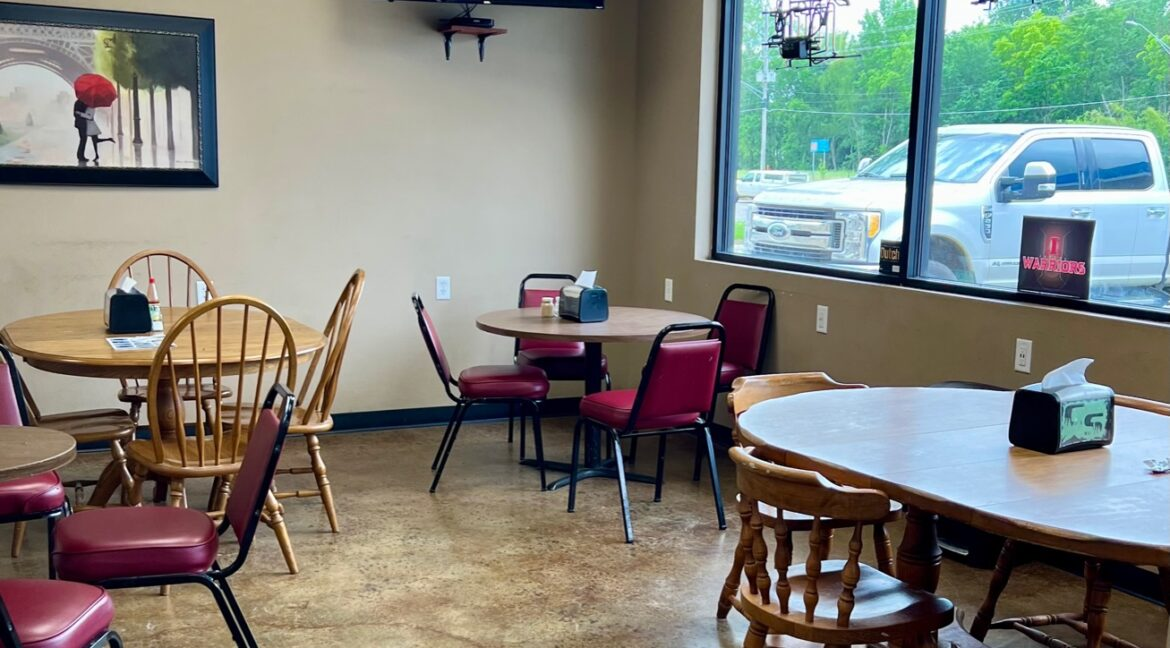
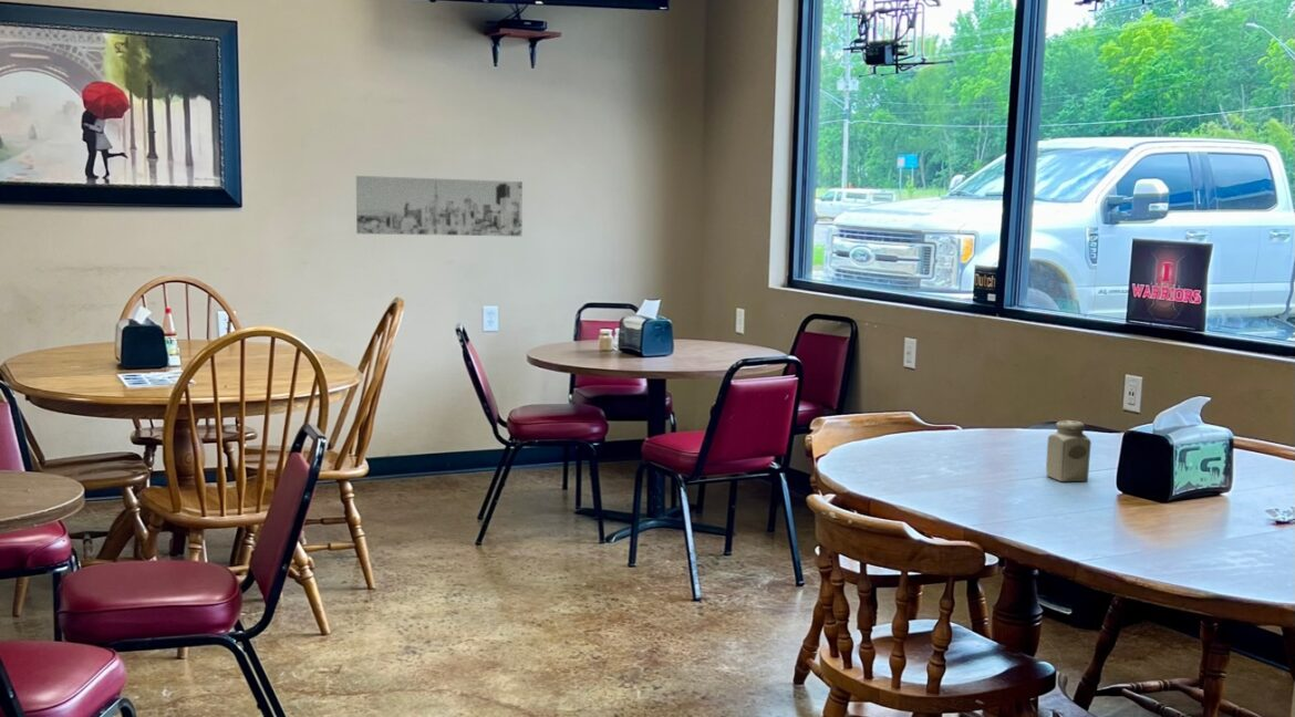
+ wall art (441, 207)
+ salt shaker (1068, 449)
